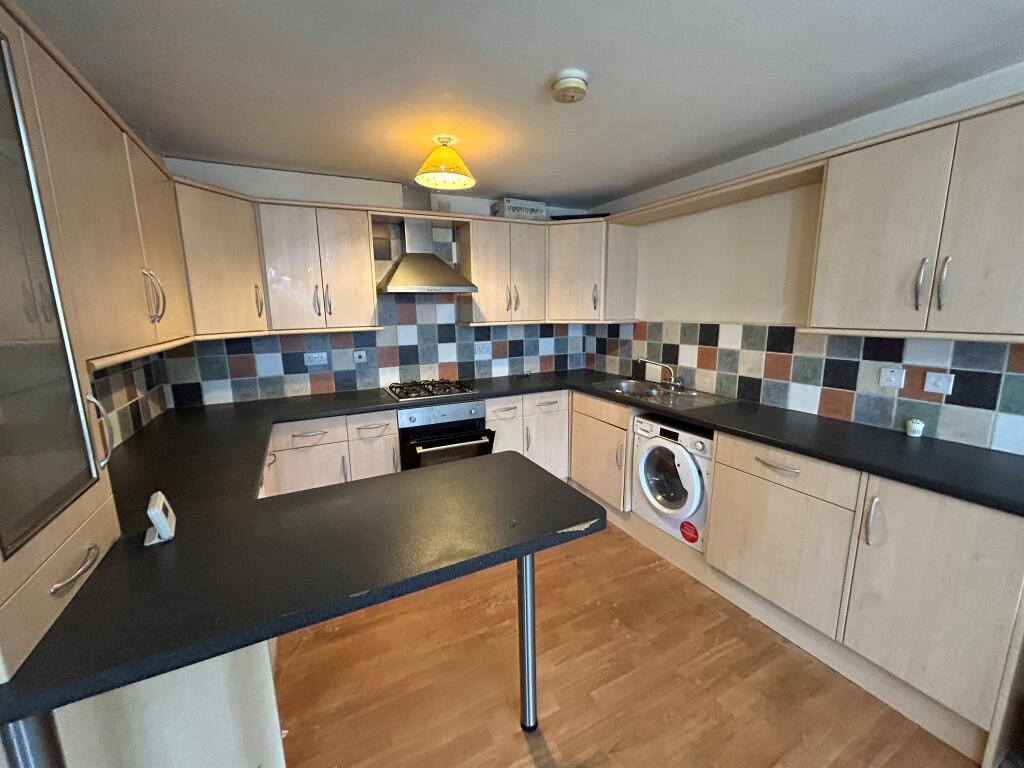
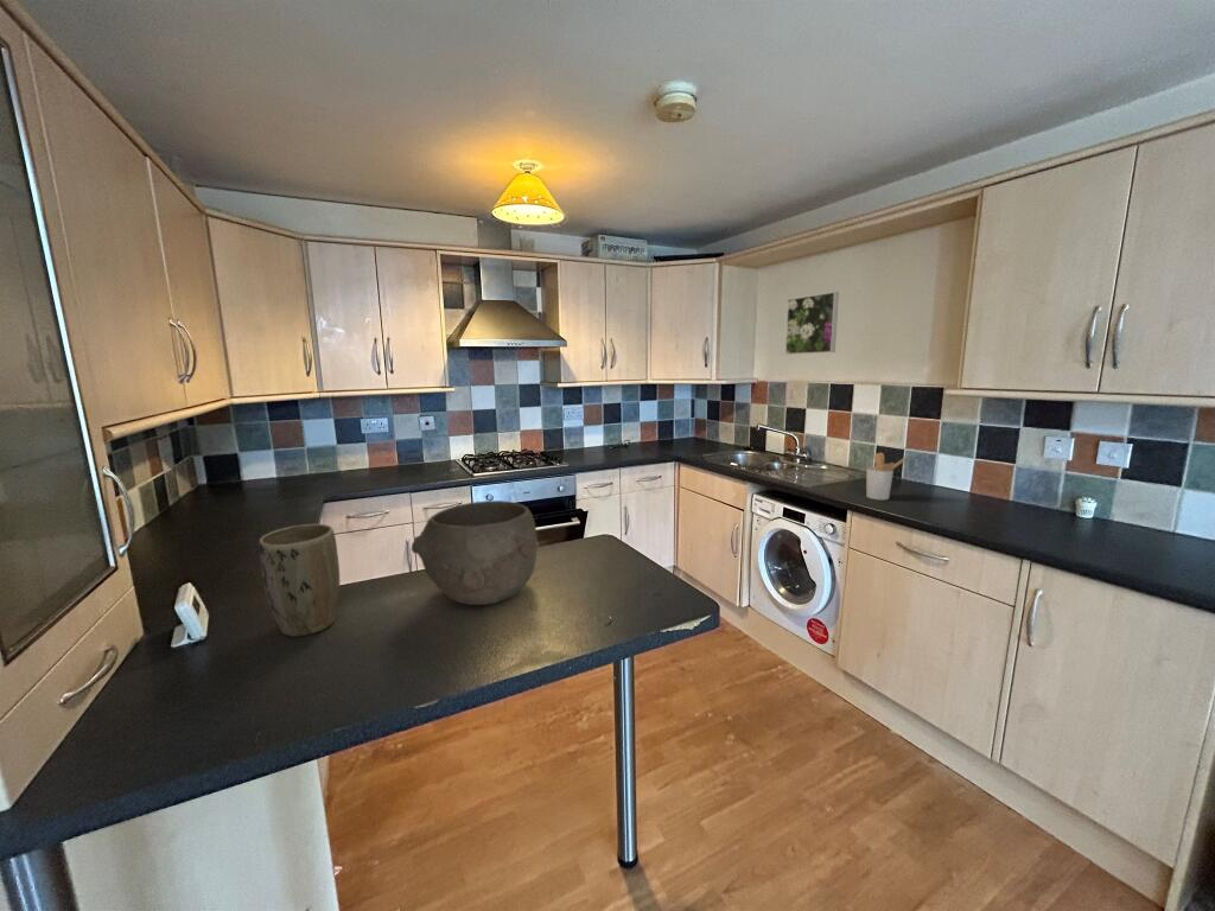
+ bowl (481, 554)
+ utensil holder (886, 476)
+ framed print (810, 324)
+ plant pot (303, 579)
